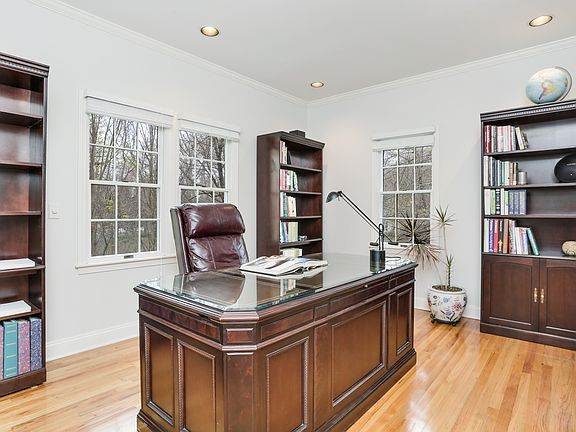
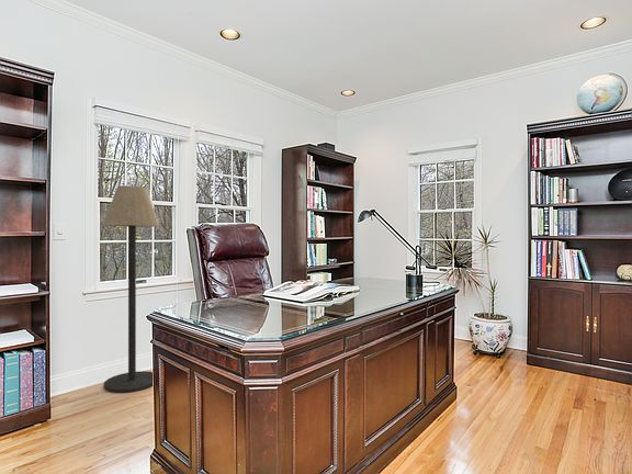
+ floor lamp (132, 284)
